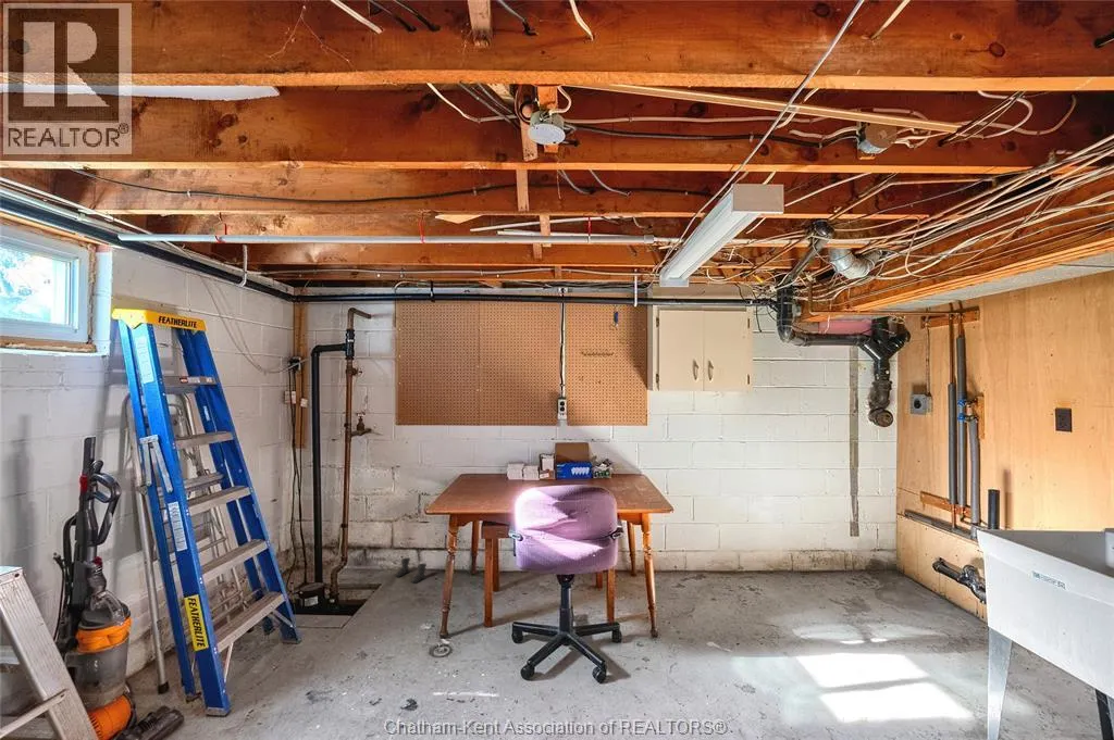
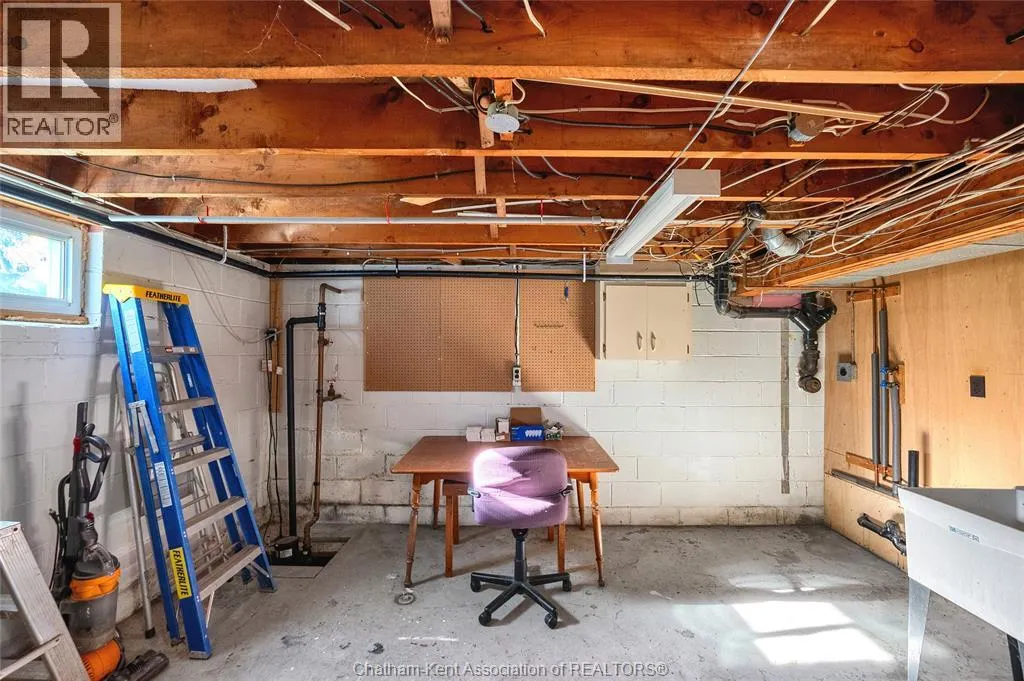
- boots (410, 570)
